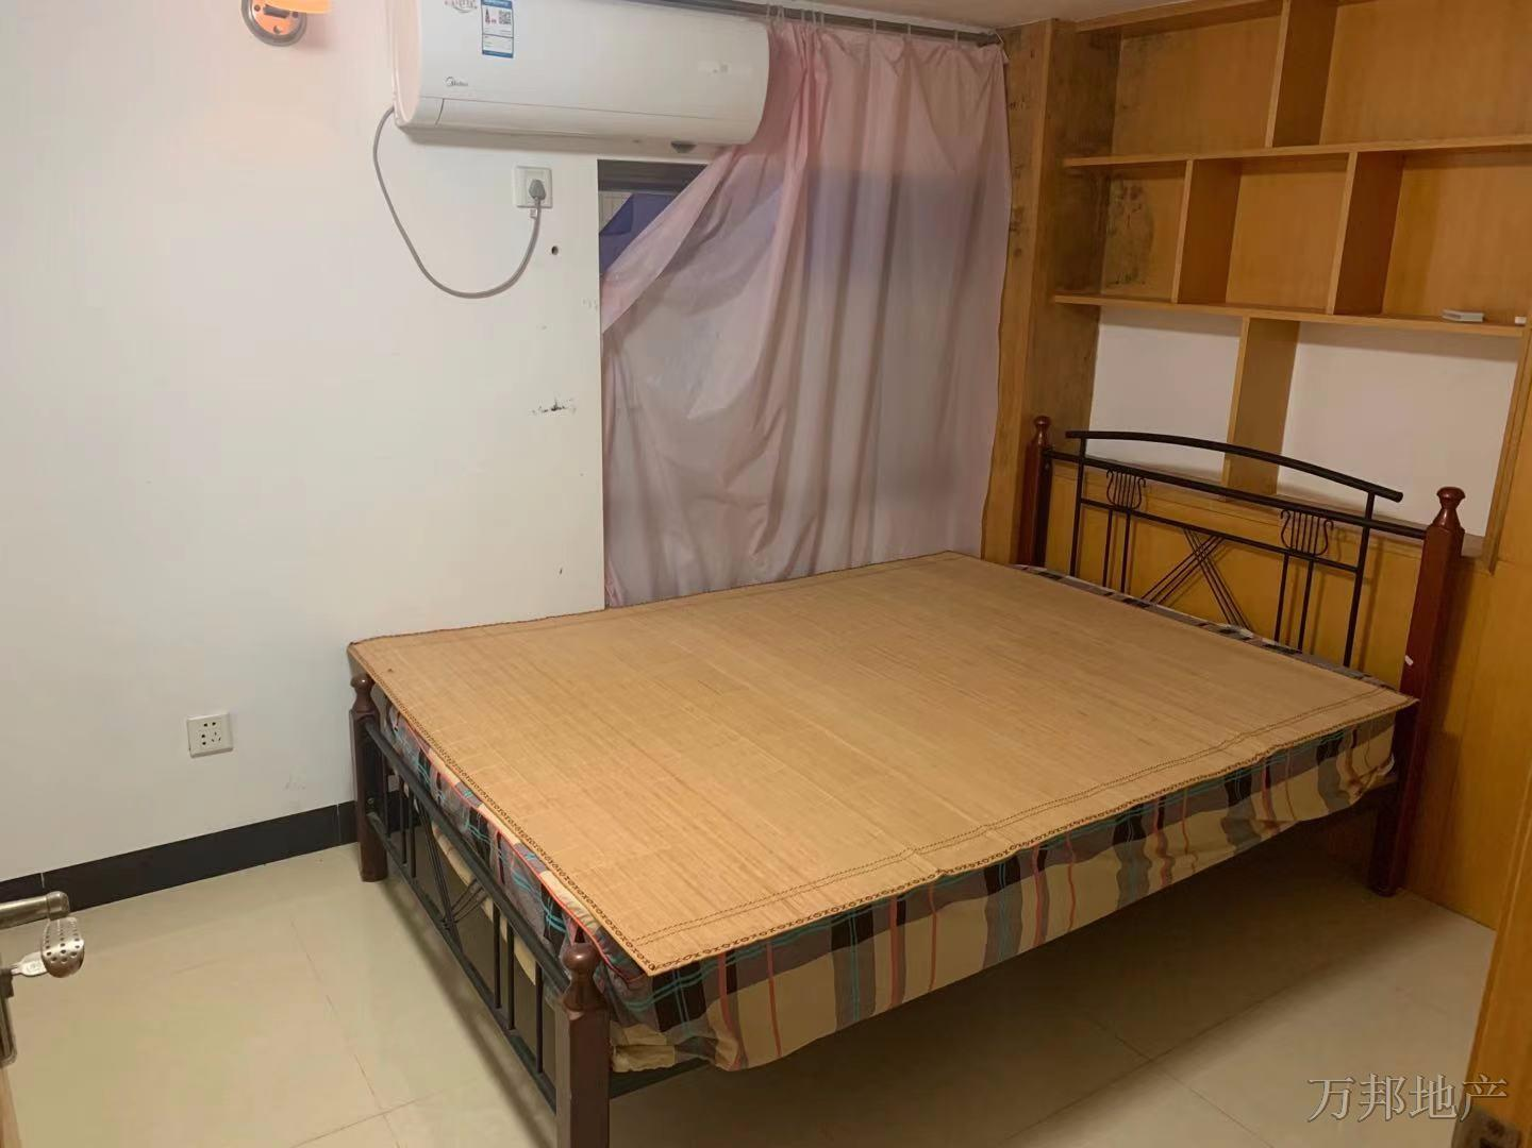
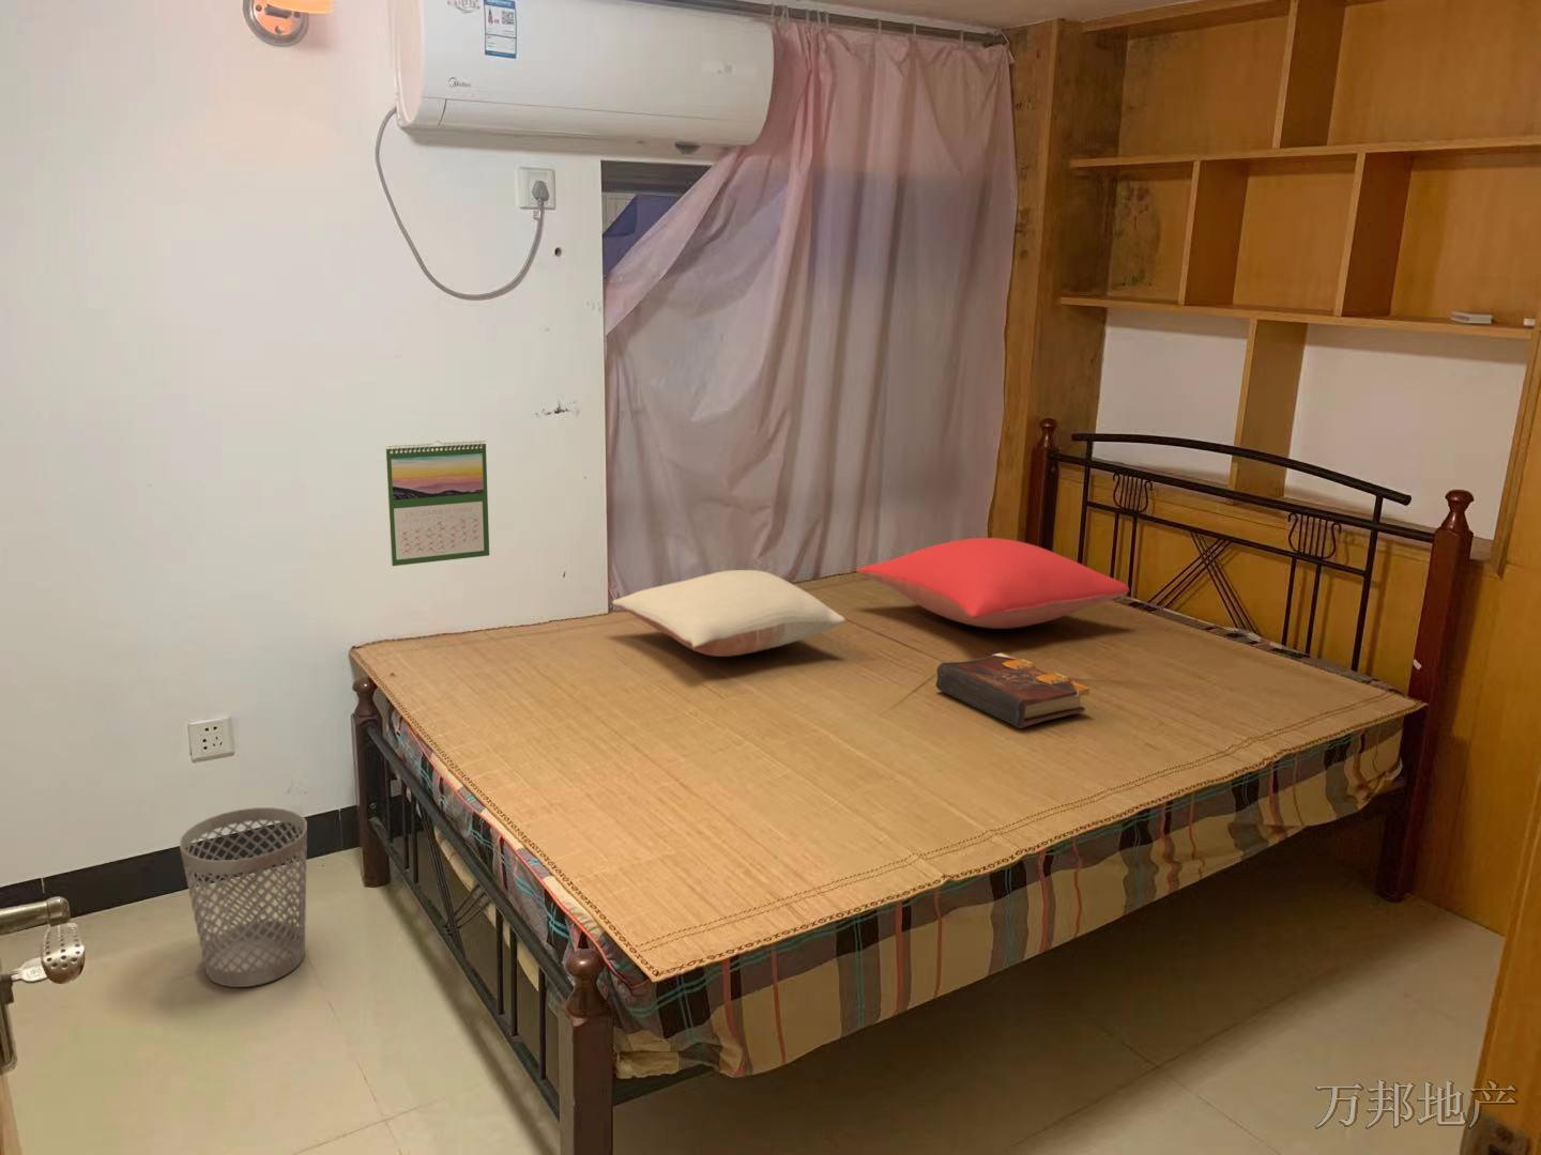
+ calendar (439, 501)
+ pillow (989, 580)
+ pillow (727, 611)
+ book (1011, 688)
+ wastebasket (250, 898)
